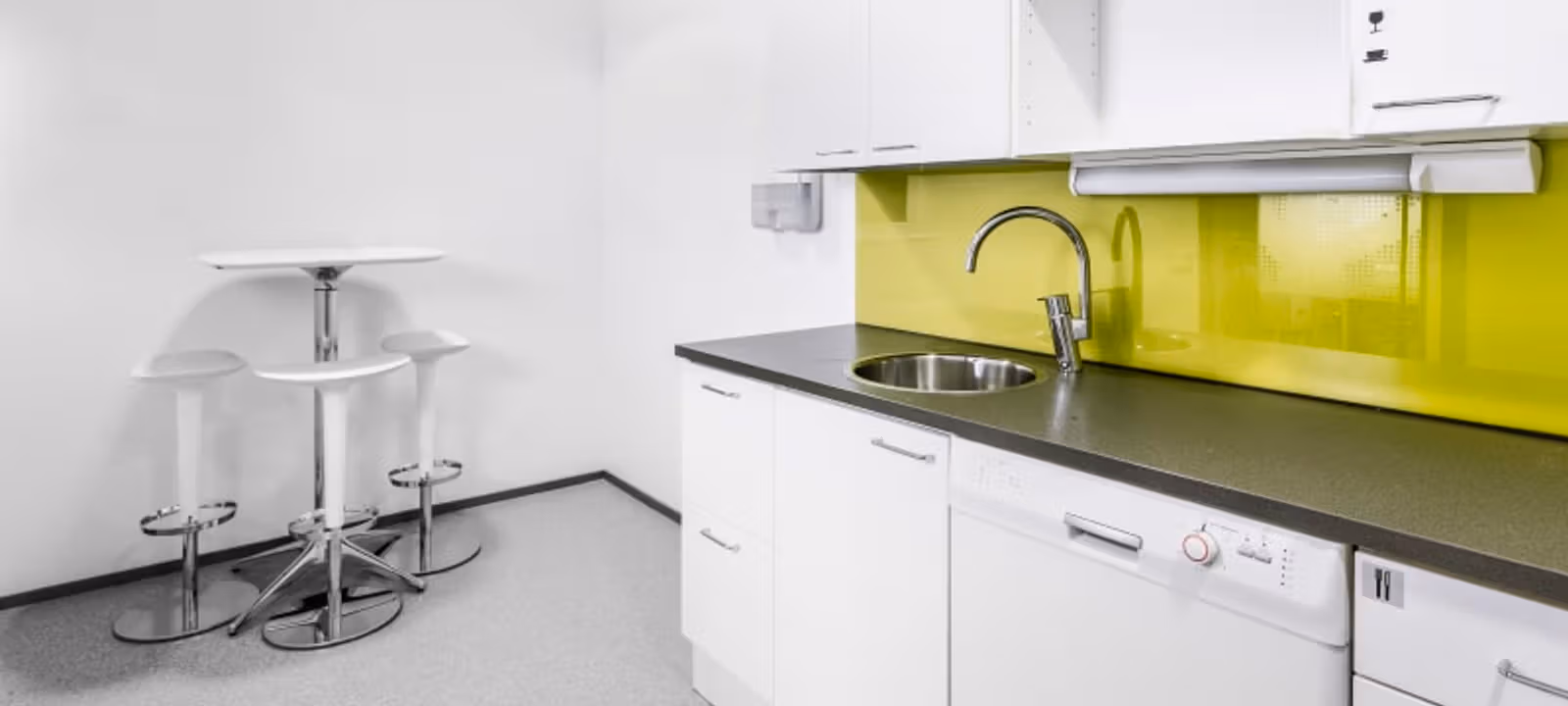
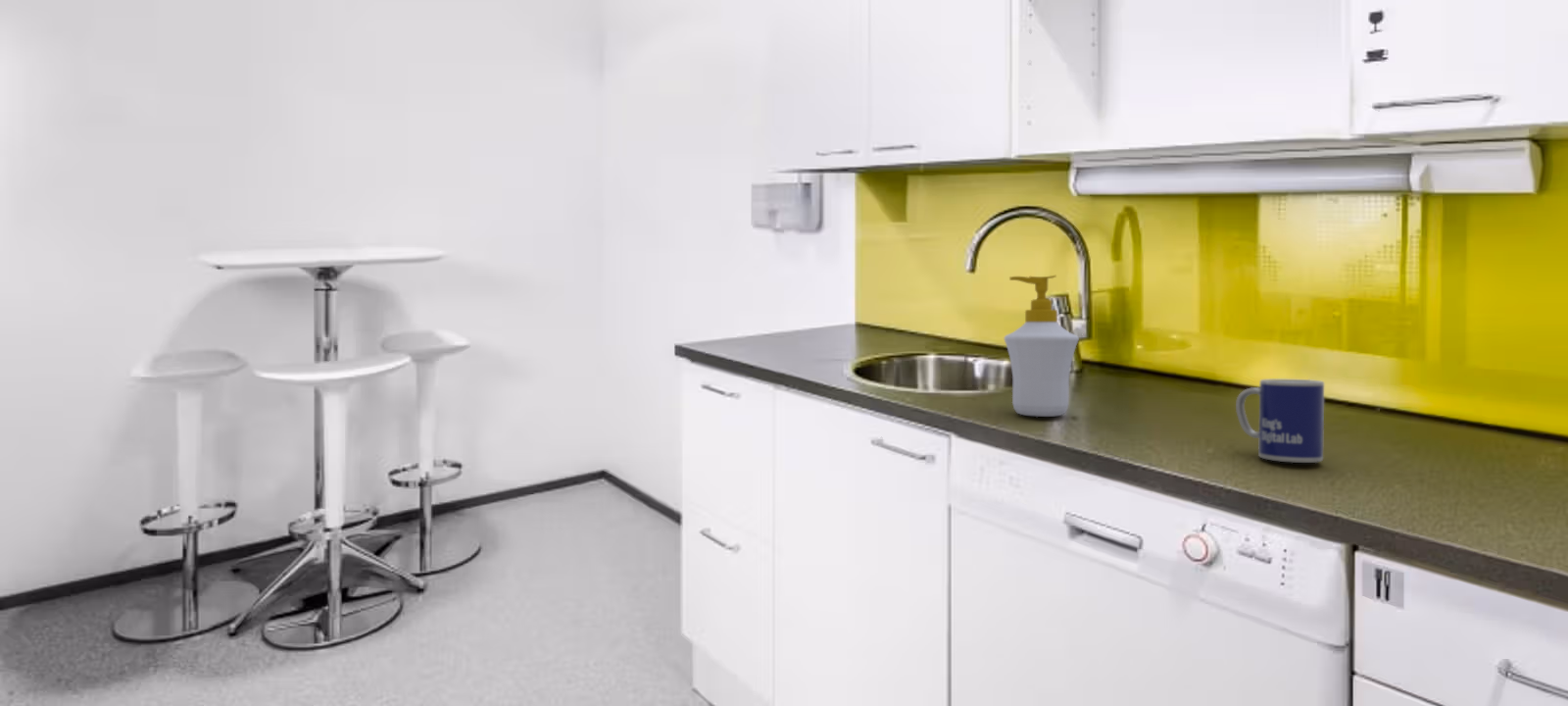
+ soap bottle (1041, 345)
+ mug (1277, 418)
